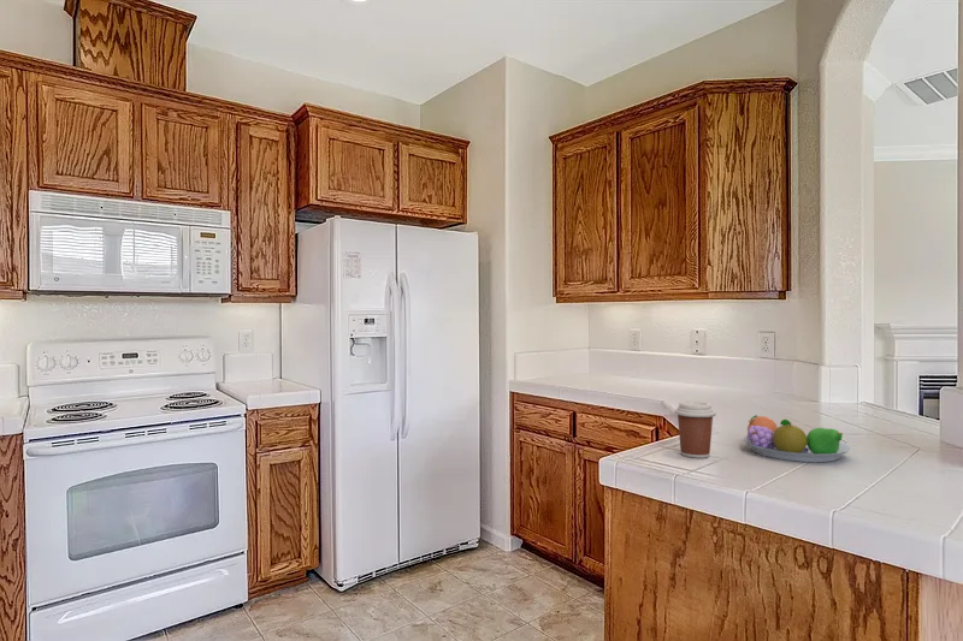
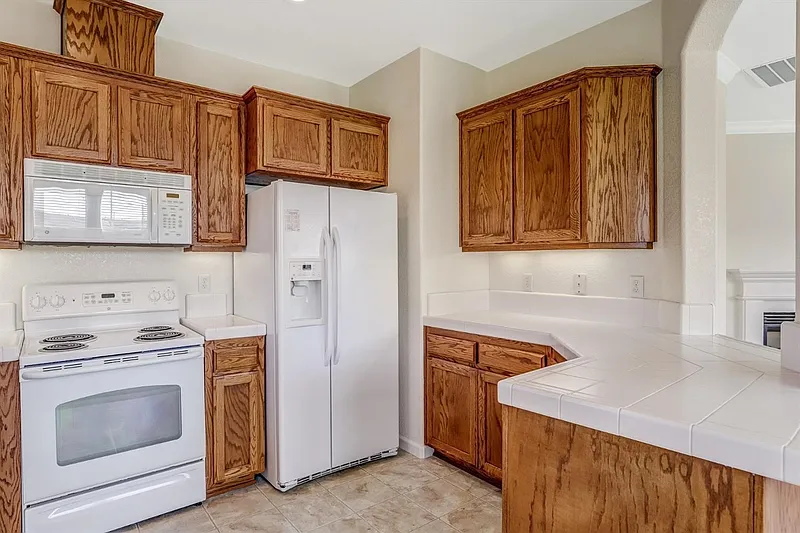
- coffee cup (695, 428)
- fruit bowl (796, 434)
